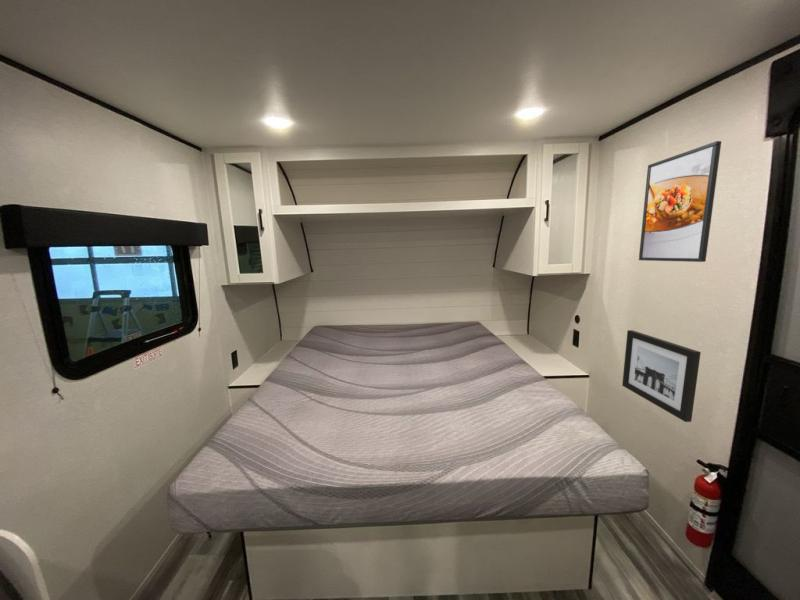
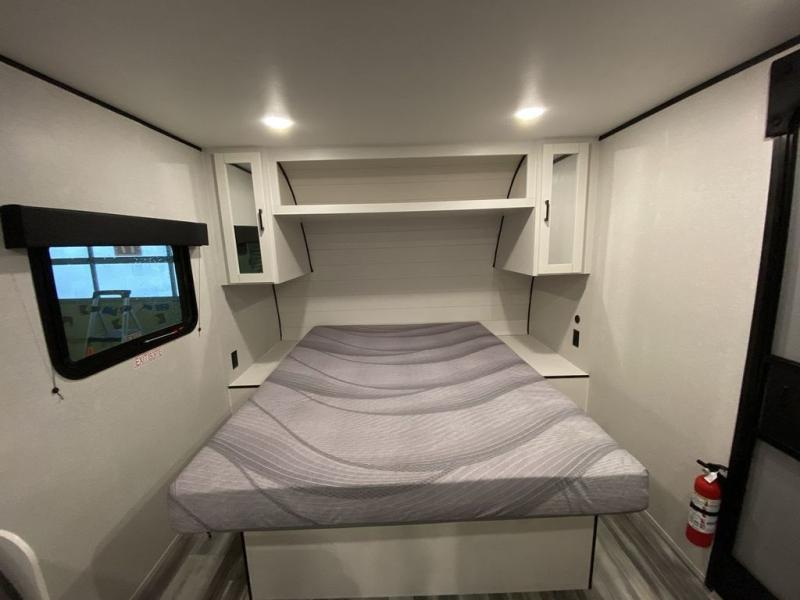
- wall art (655, 371)
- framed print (674, 209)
